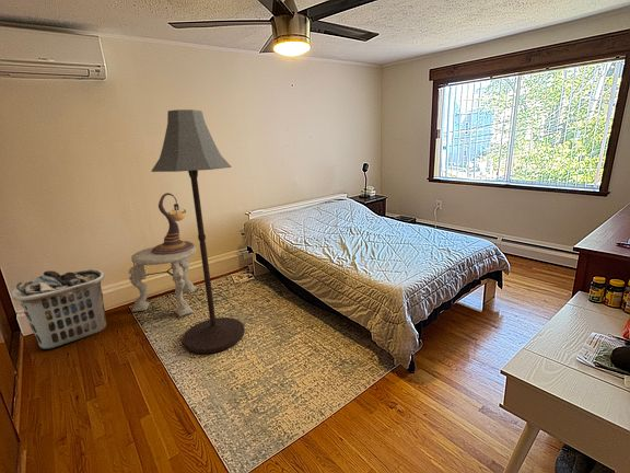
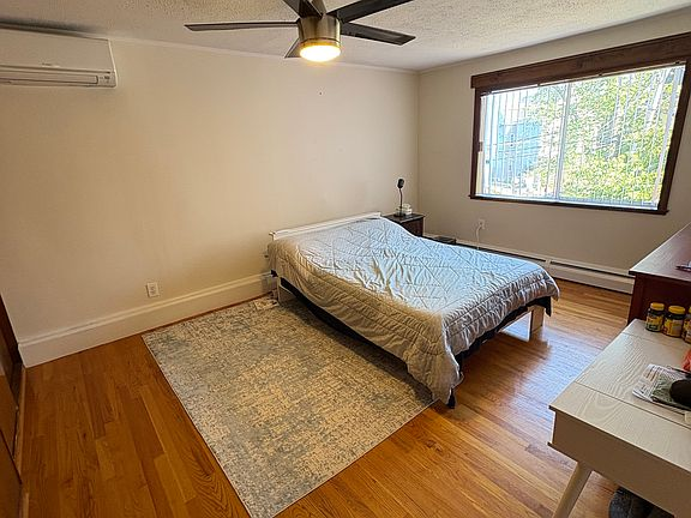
- clothes hamper (66, 302)
- floor lamp (201, 233)
- candle holder (168, 221)
- side table (173, 279)
